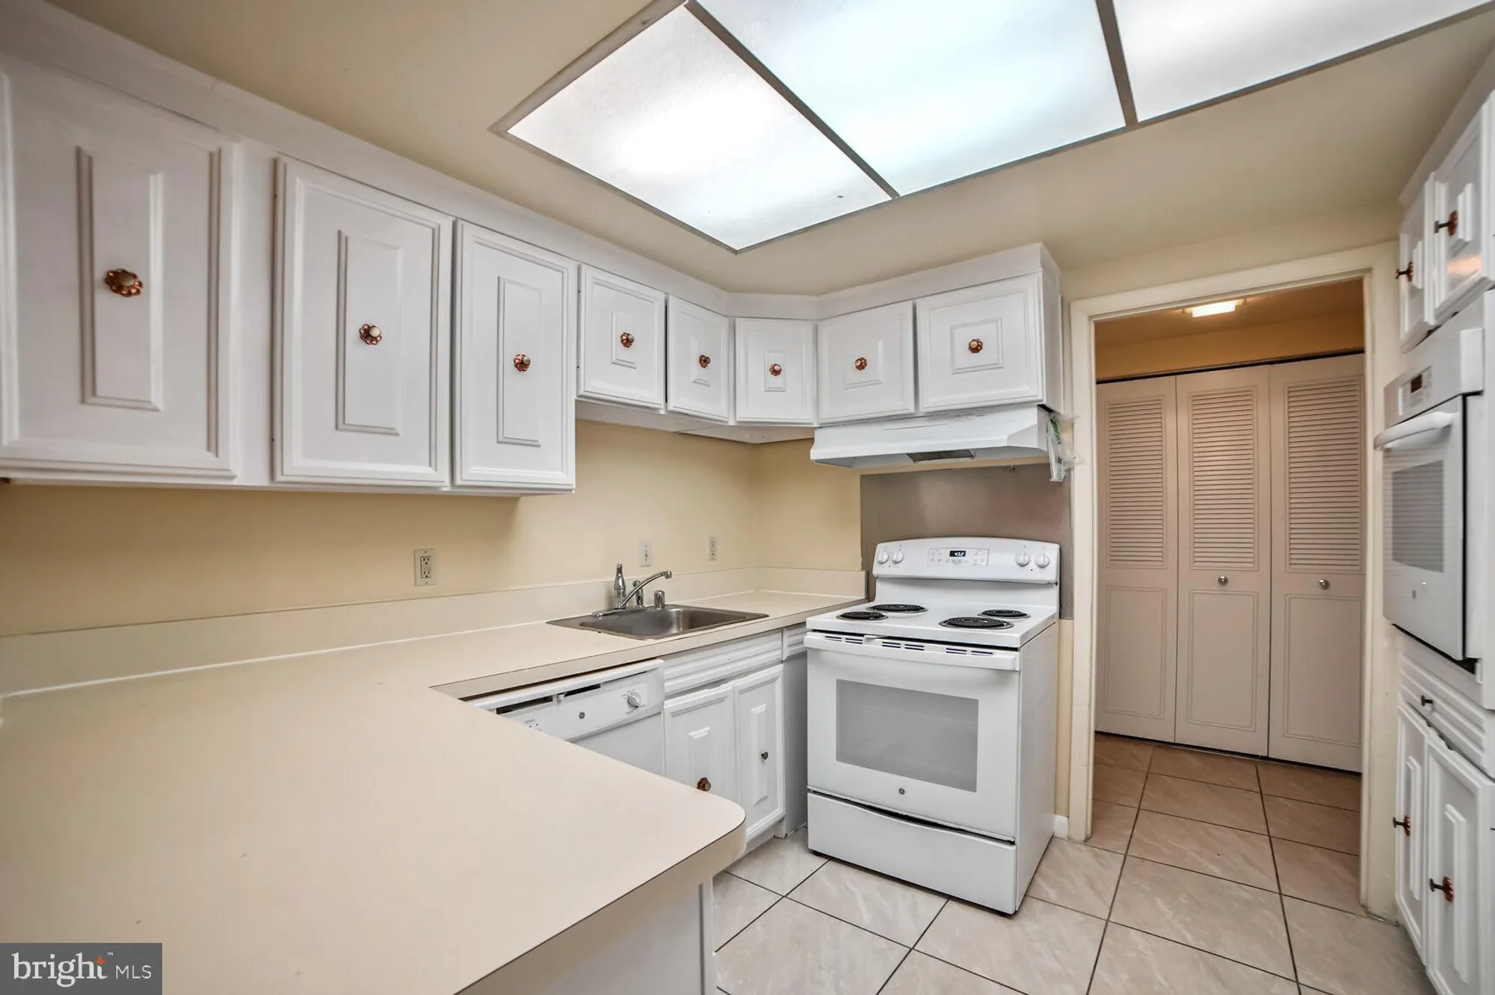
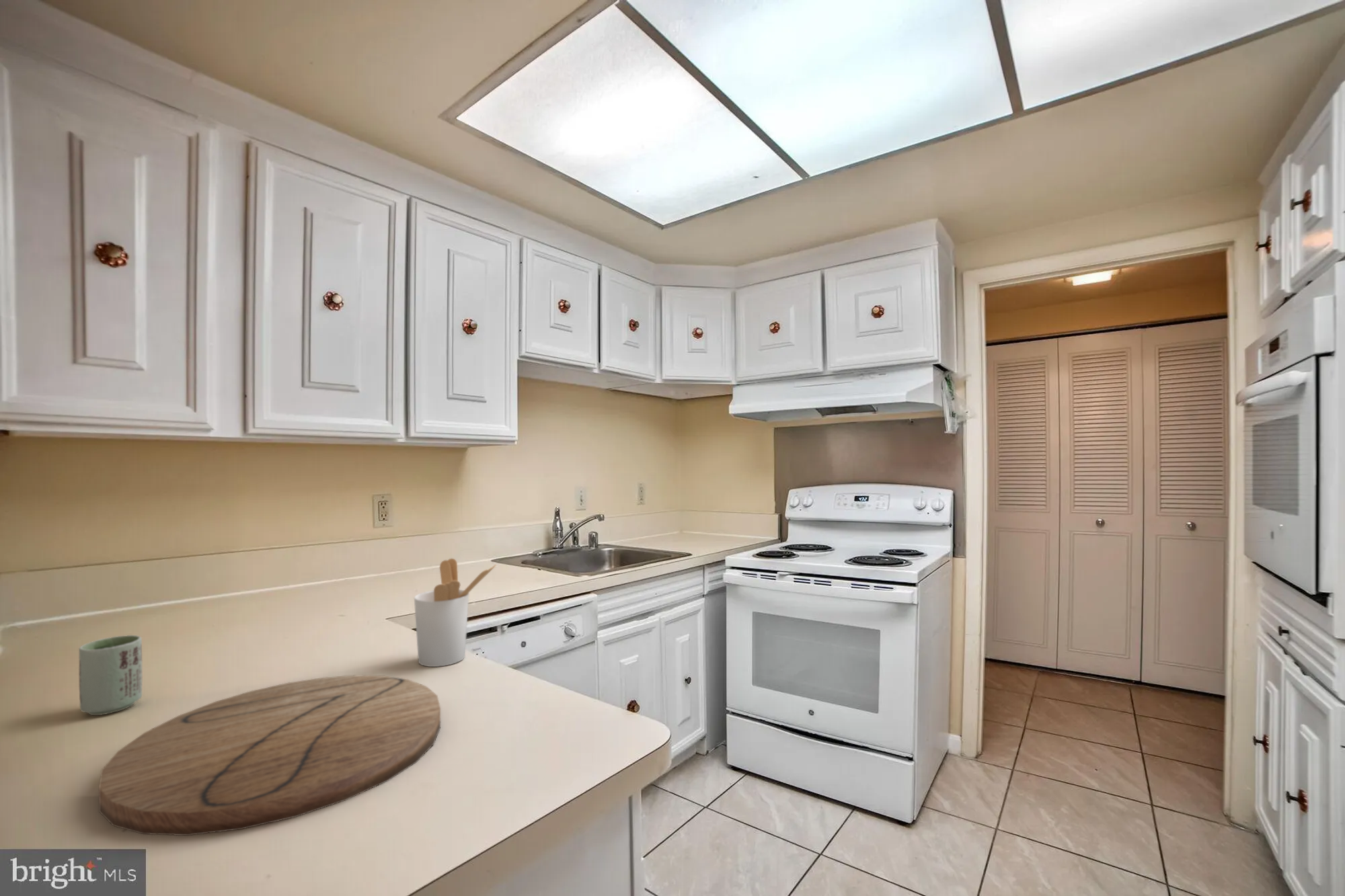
+ cup (111, 674)
+ cutting board (291, 738)
+ utensil holder (456, 610)
